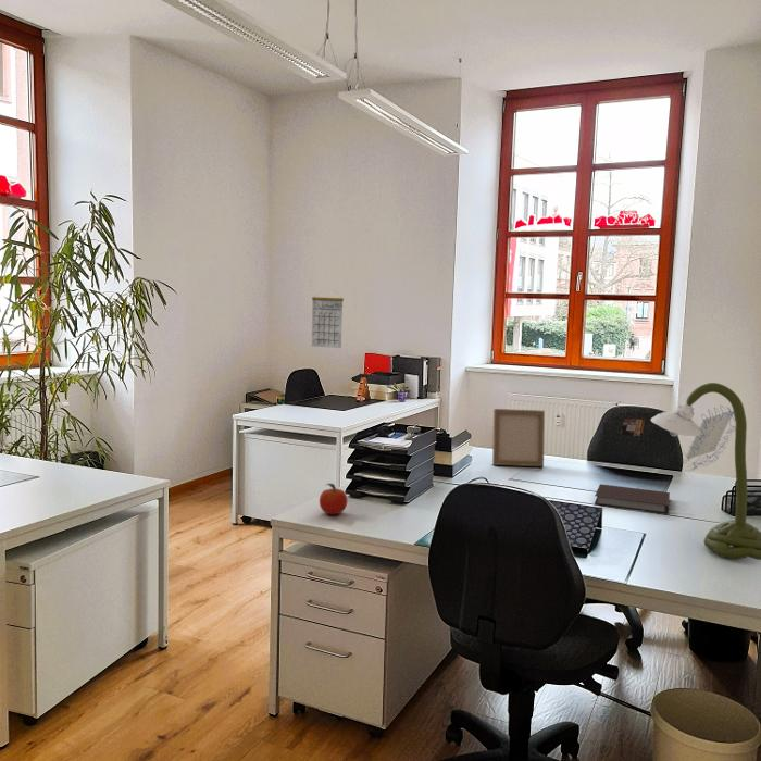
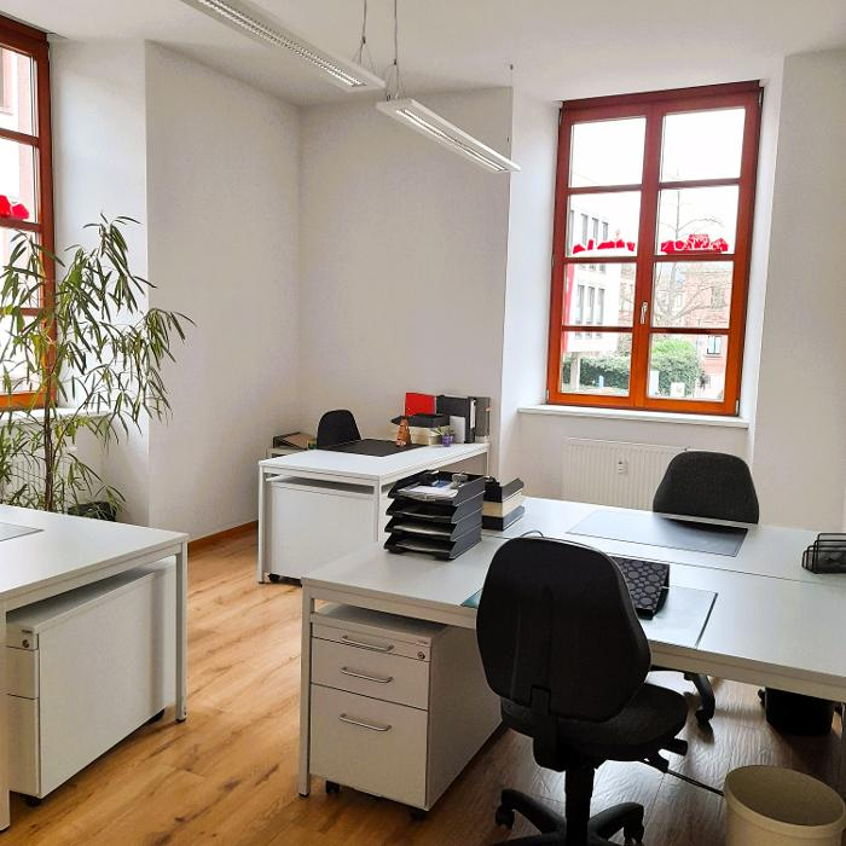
- desk lamp (698, 463)
- fruit (333, 498)
- notebook (632, 497)
- photo frame (516, 436)
- calendar (326, 316)
